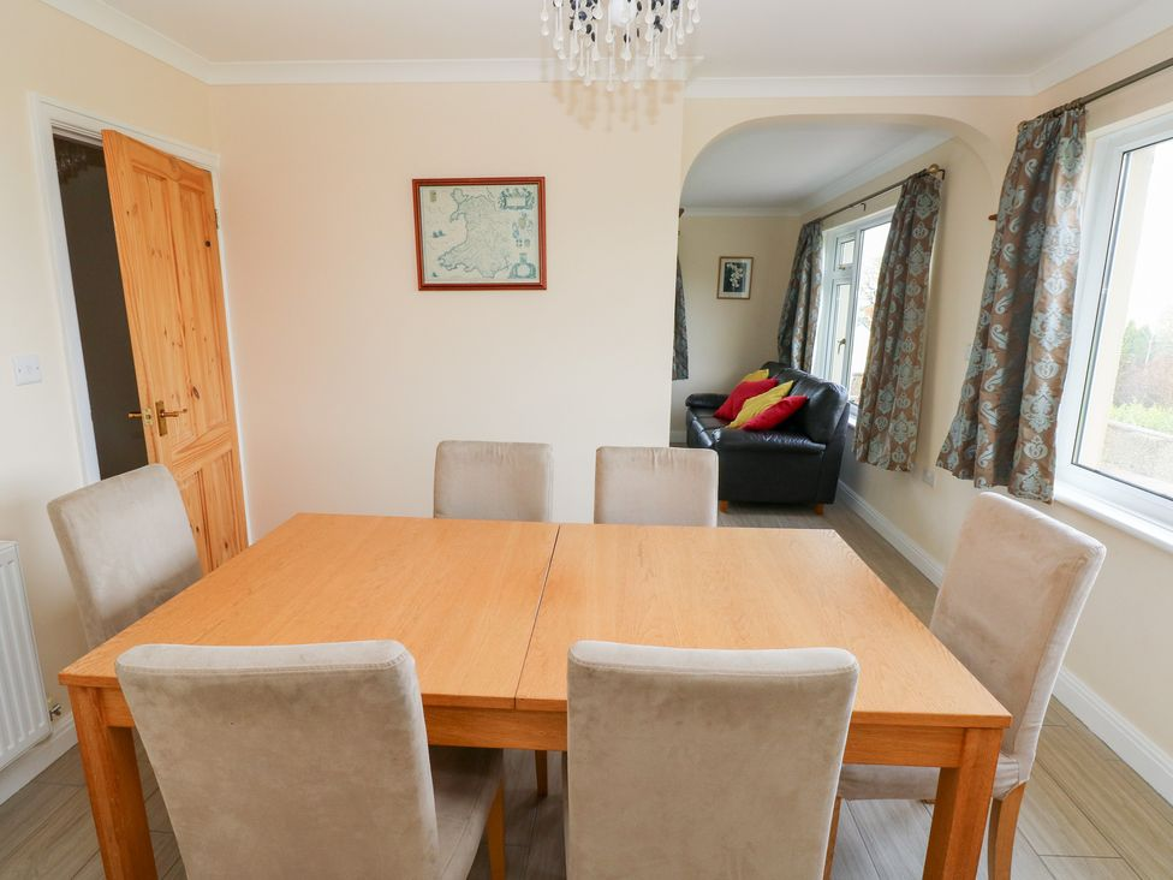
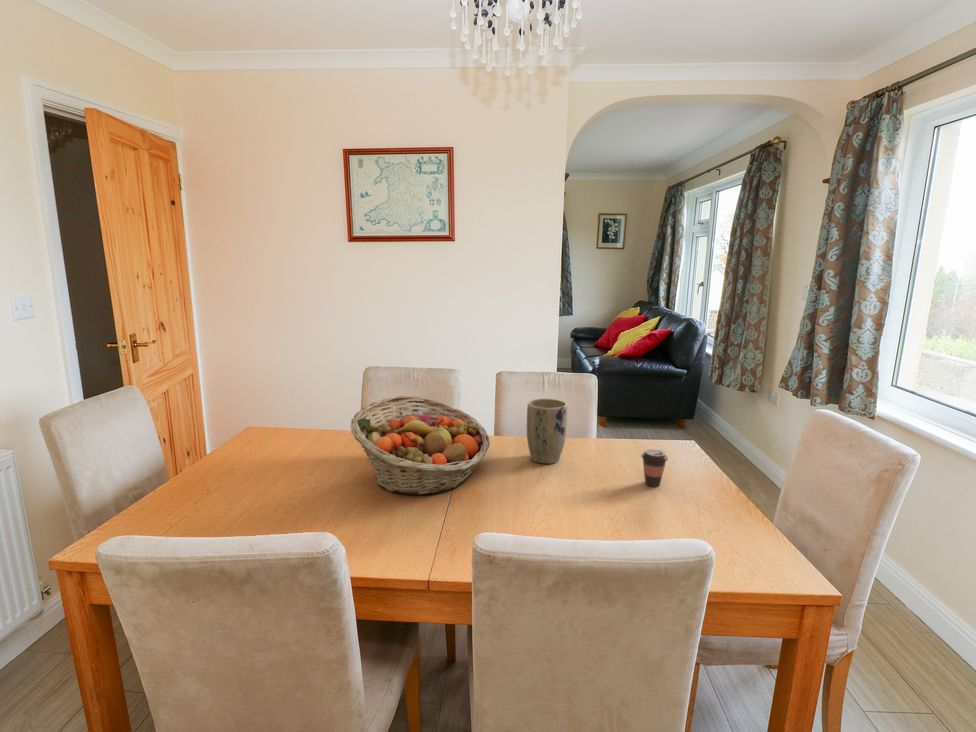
+ coffee cup (653, 468)
+ fruit basket (423, 441)
+ plant pot (546, 431)
